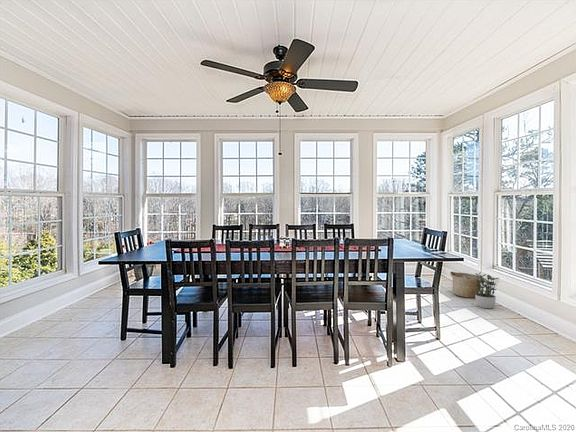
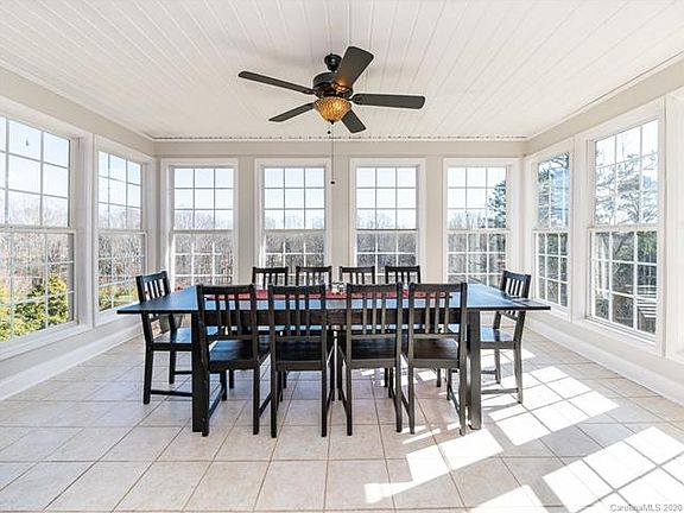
- basket (466, 284)
- potted plant (485, 290)
